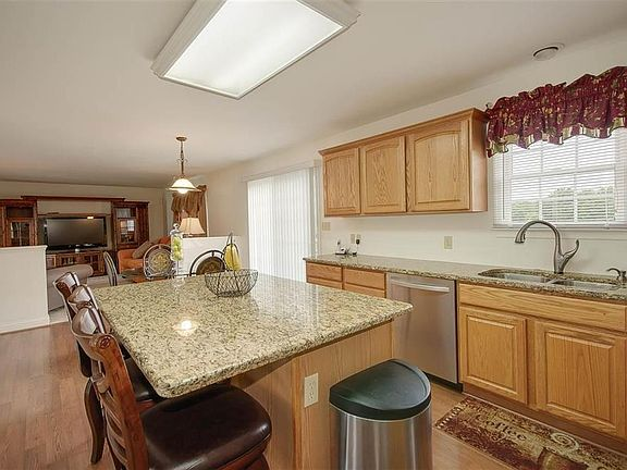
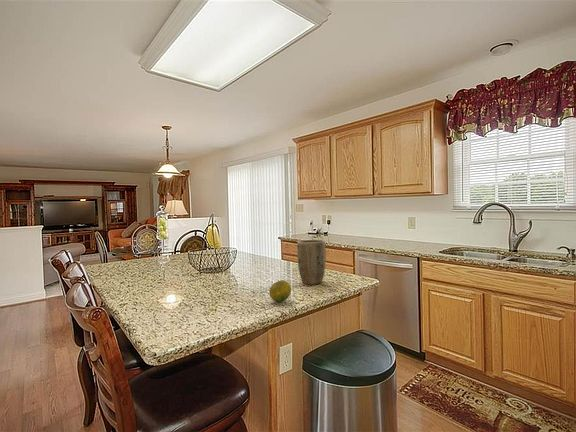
+ plant pot (311, 261)
+ fruit (280, 290)
